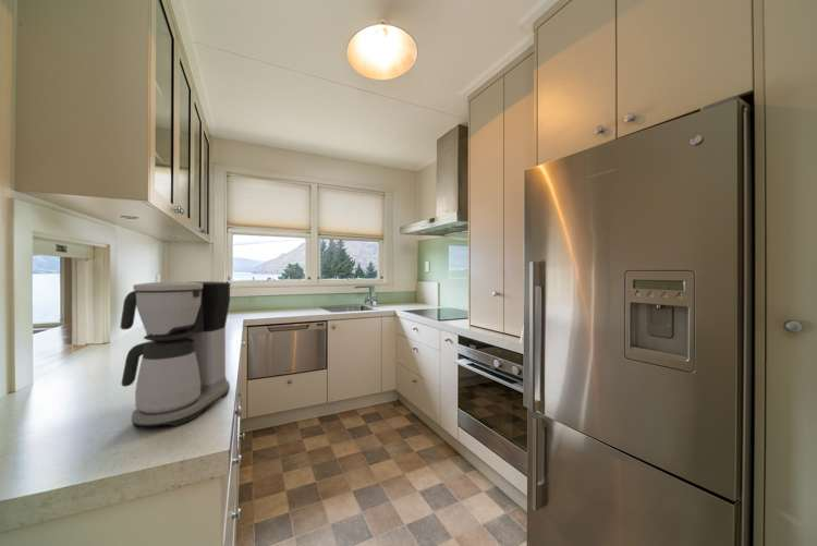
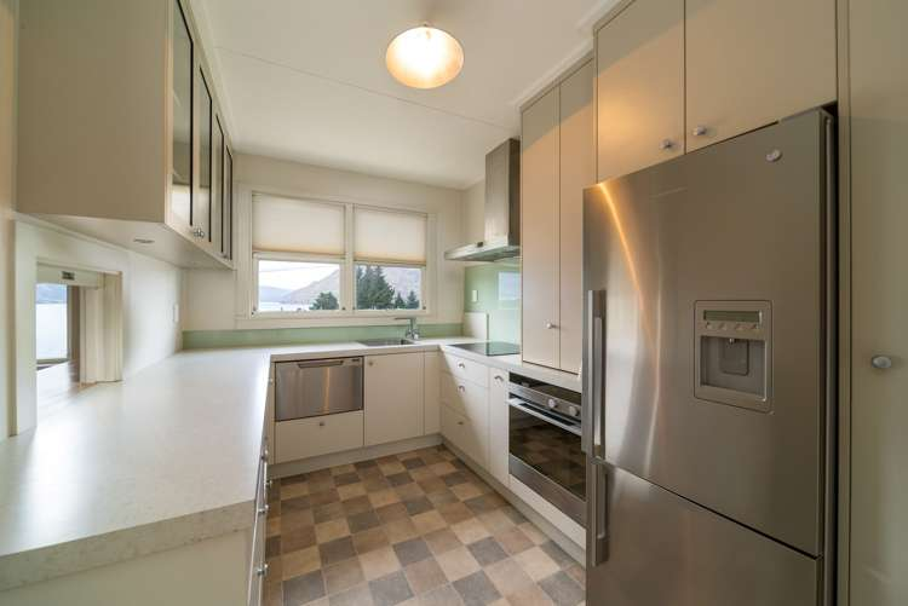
- coffee maker (179, 343)
